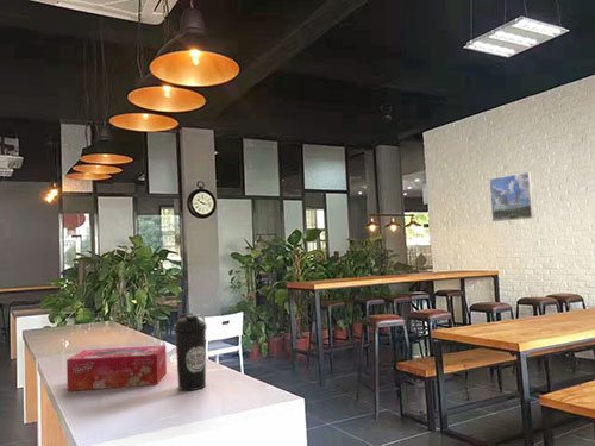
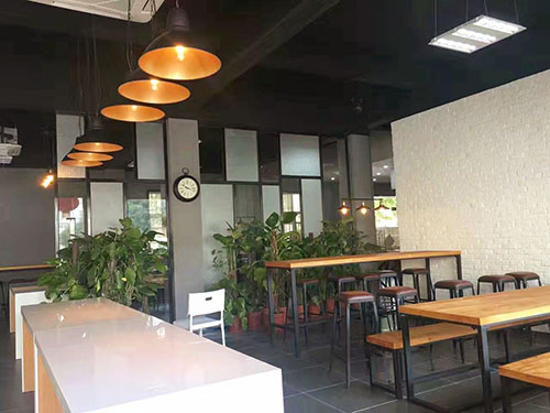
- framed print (511, 197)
- water bottle (190, 350)
- tissue box (119, 366)
